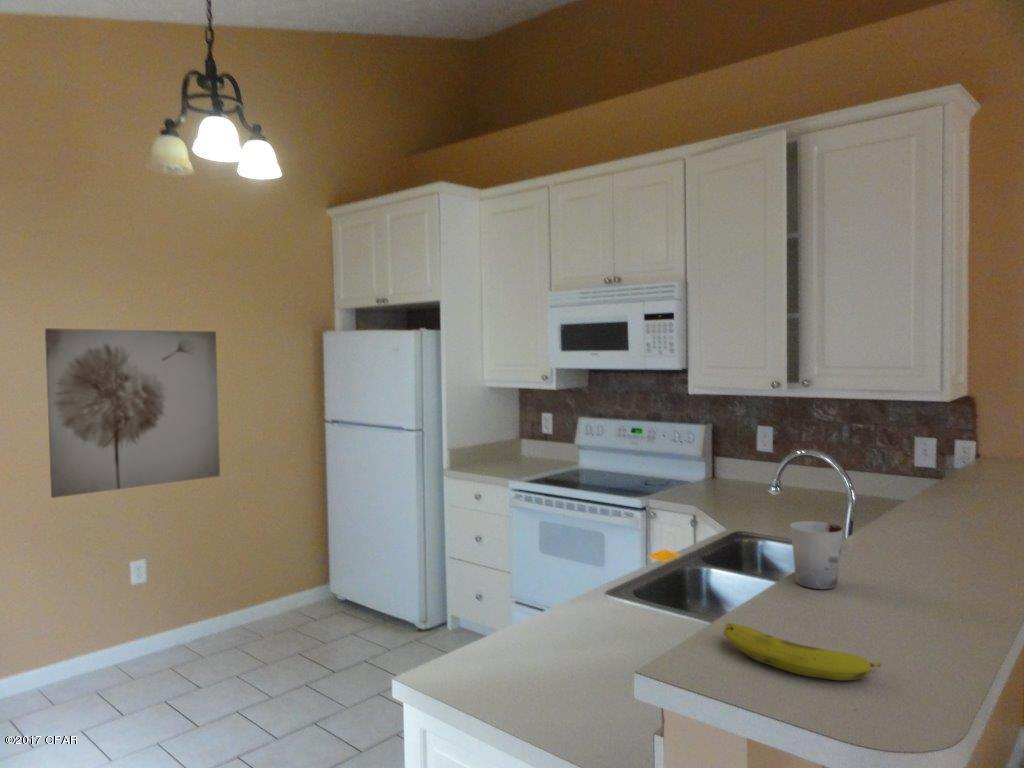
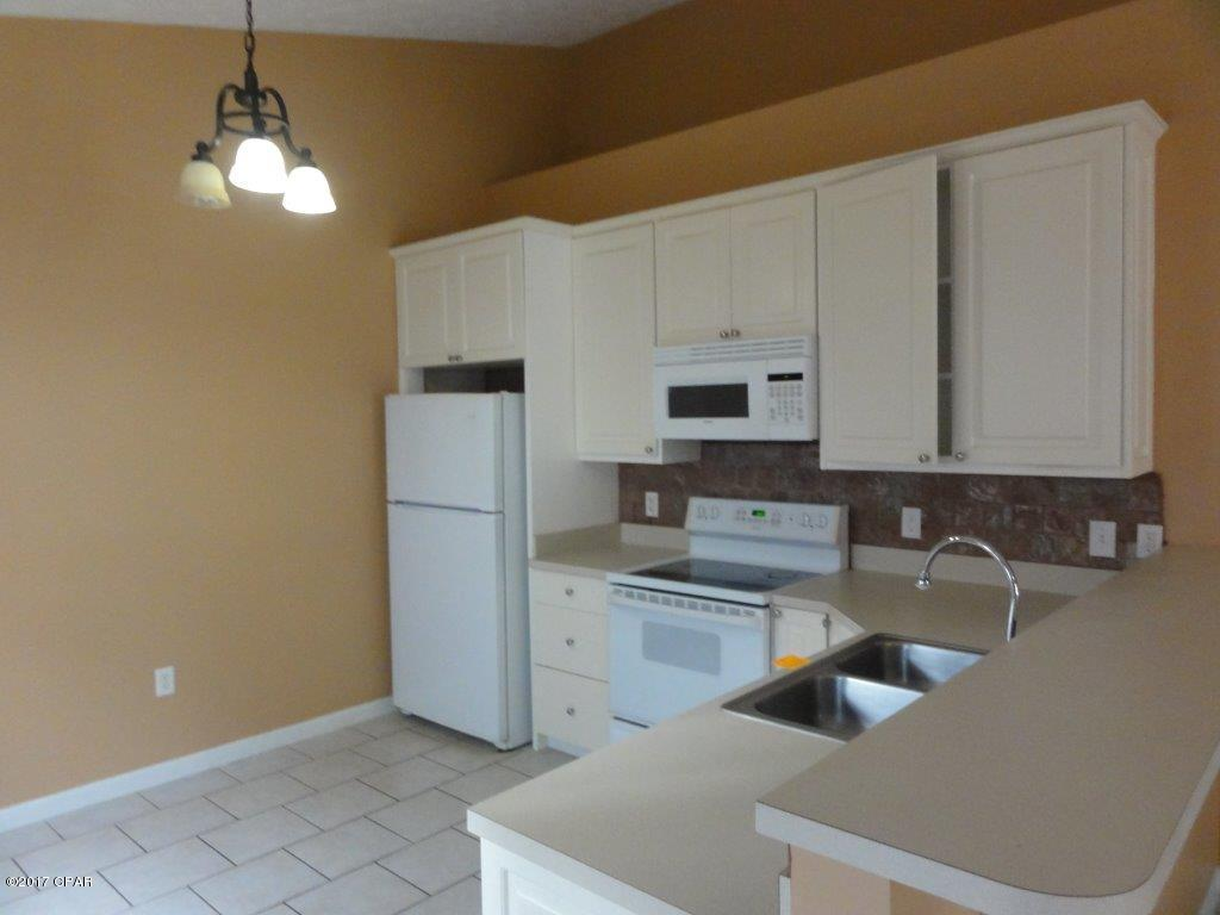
- fruit (789, 646)
- wall art (139, 408)
- cup (820, 553)
